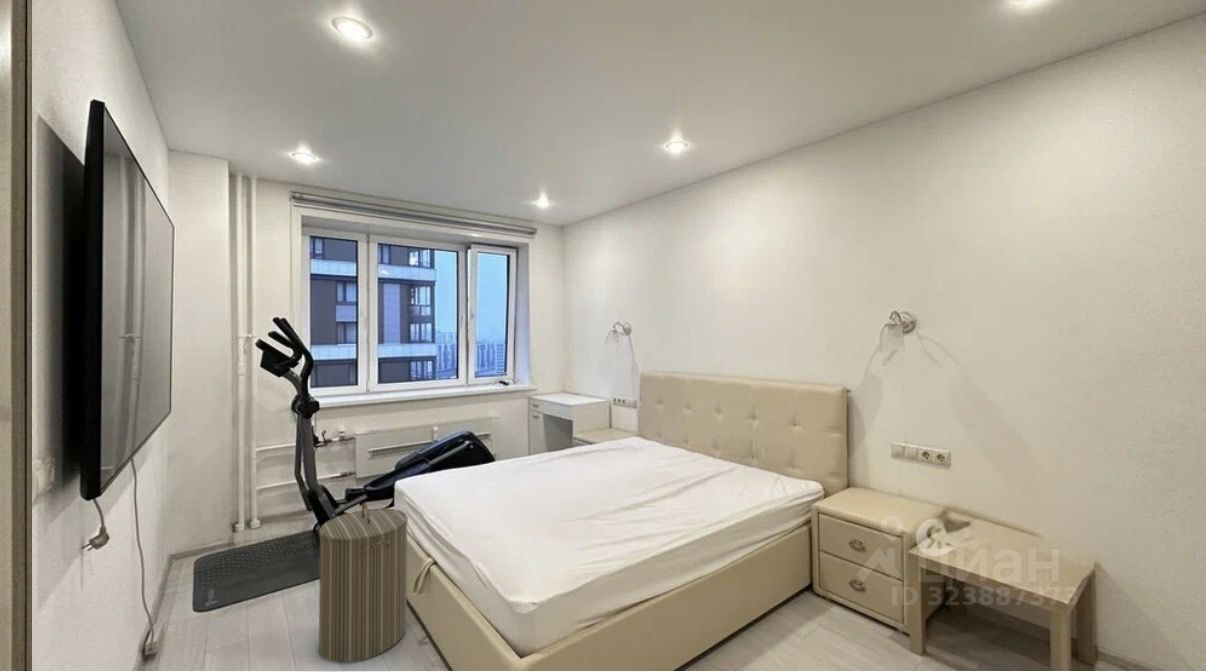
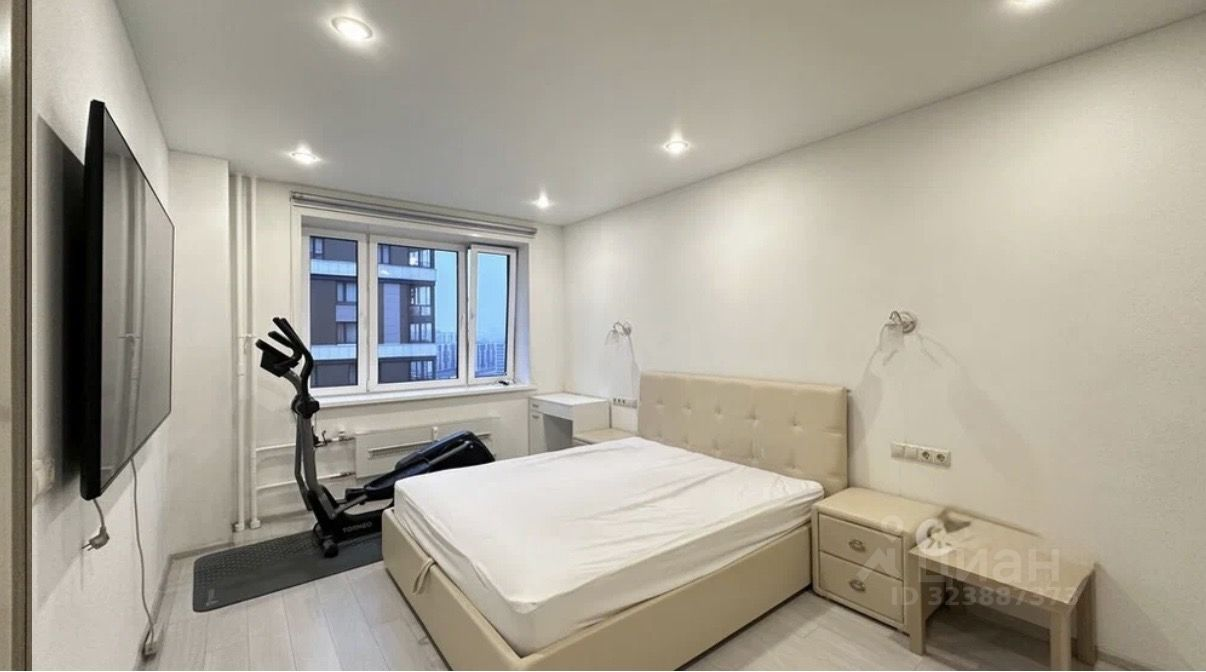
- laundry hamper (364, 570)
